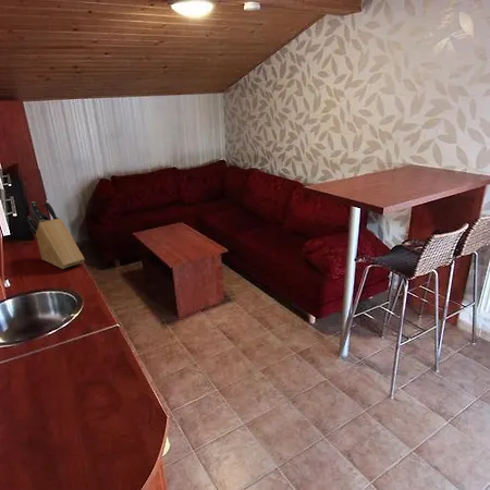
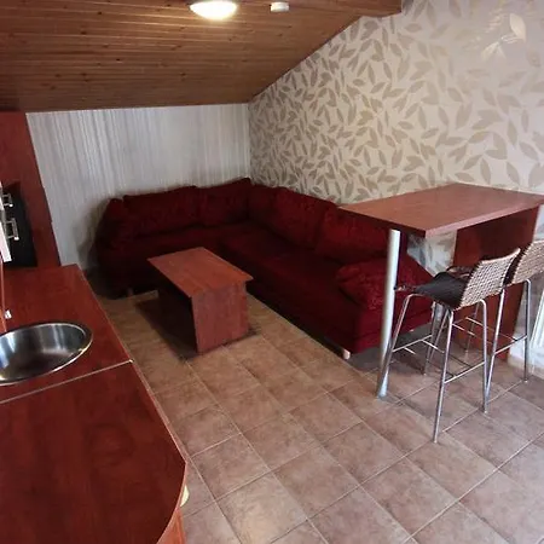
- knife block (52, 232)
